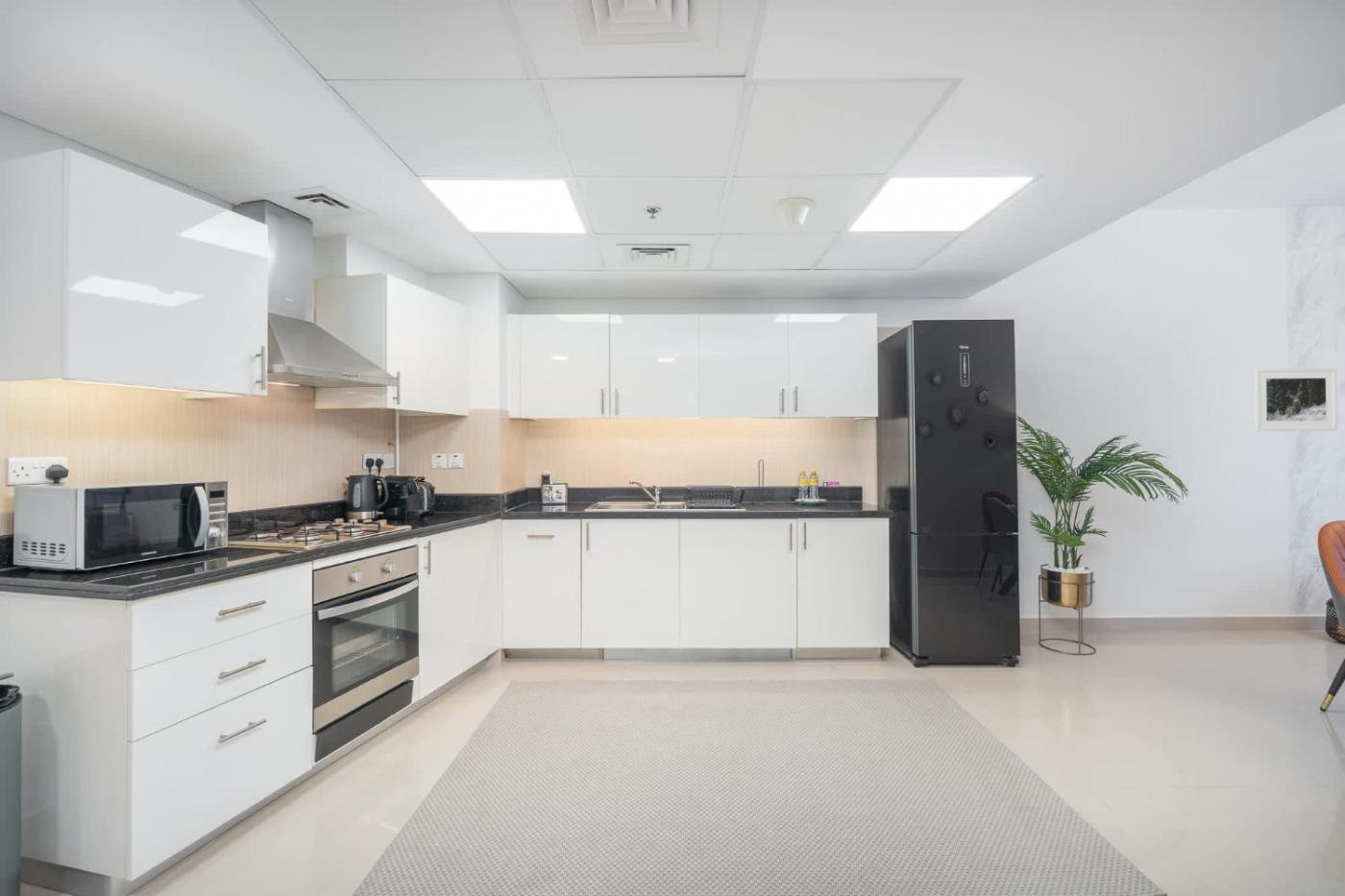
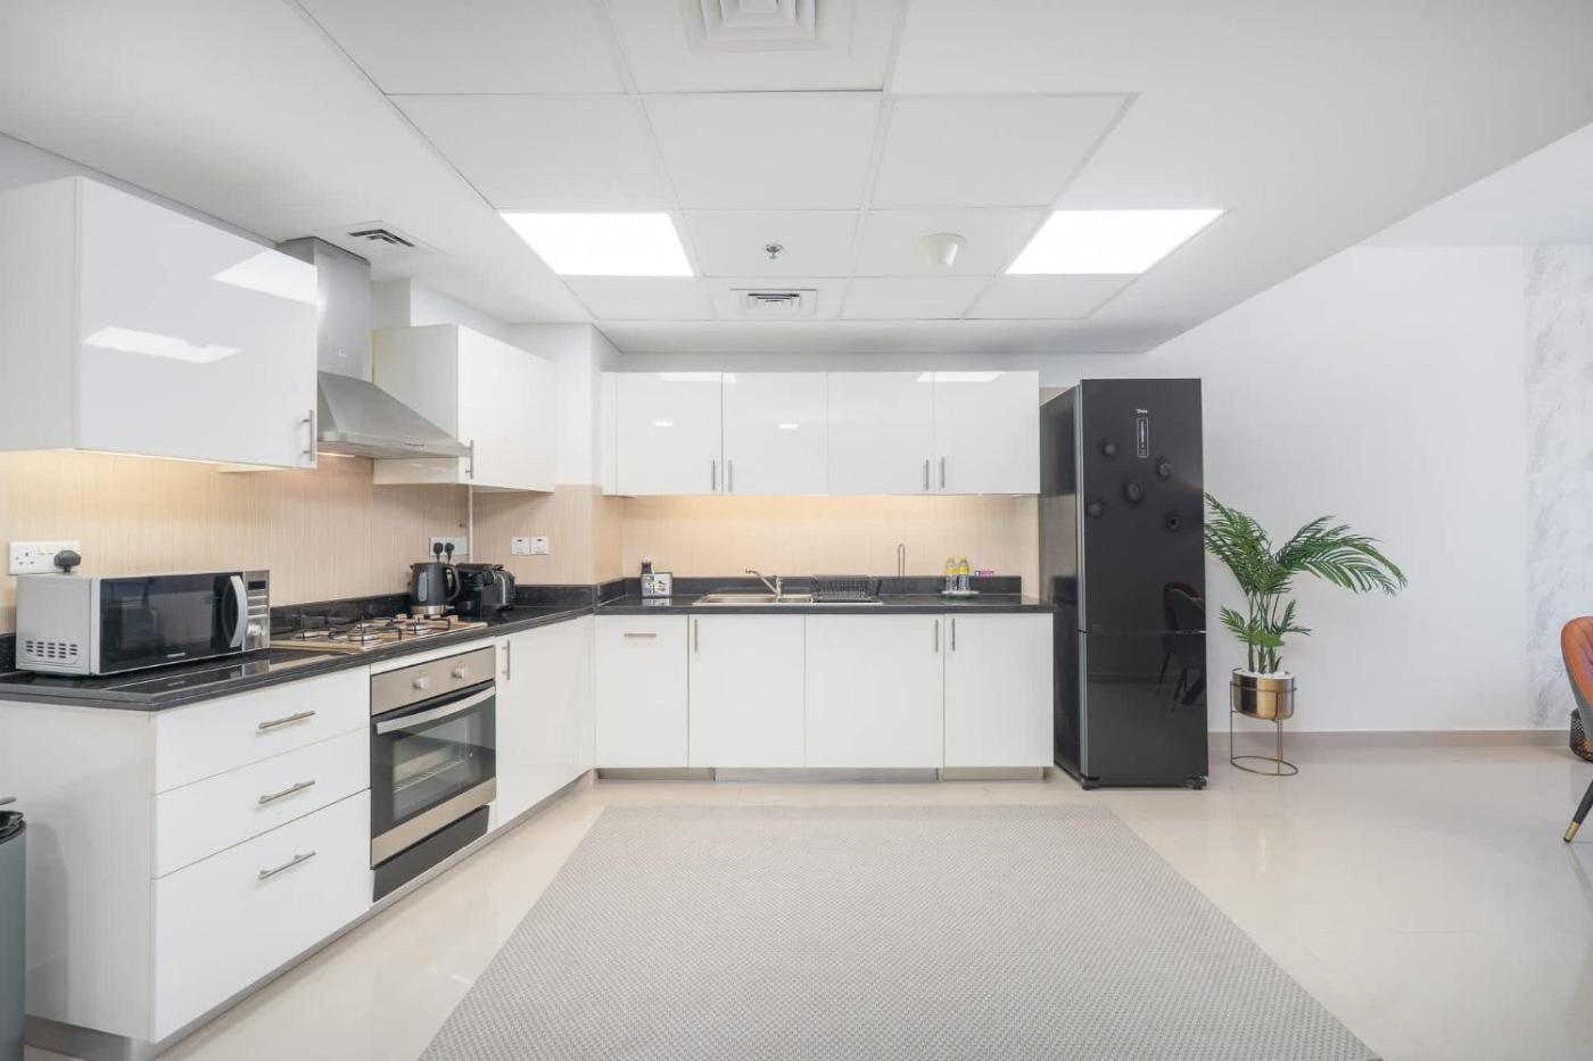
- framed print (1295, 400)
